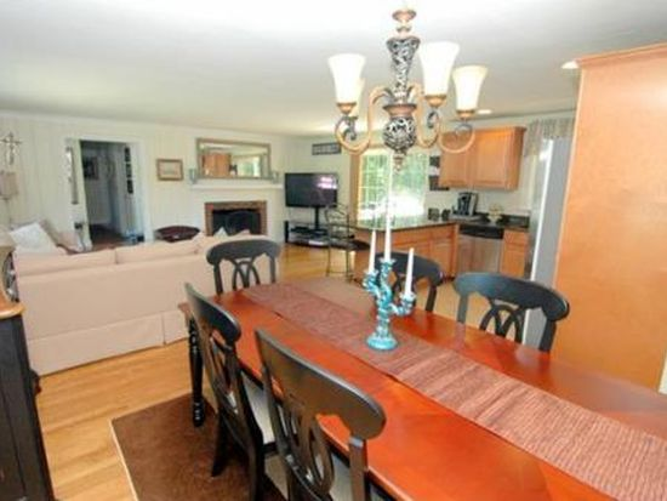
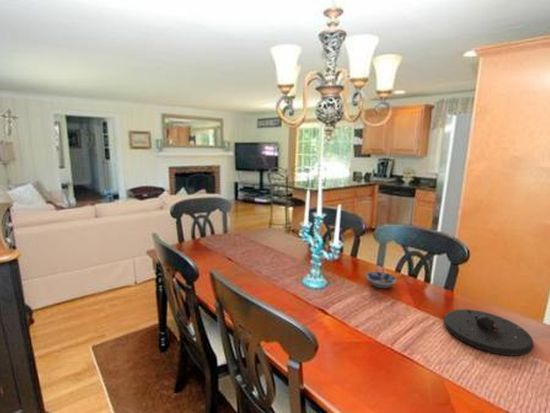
+ bowl (380, 280)
+ plate (486, 324)
